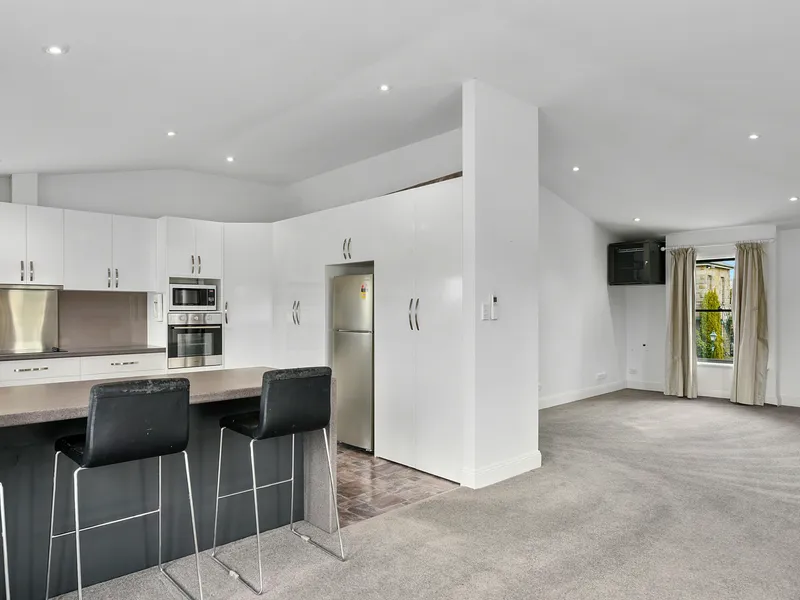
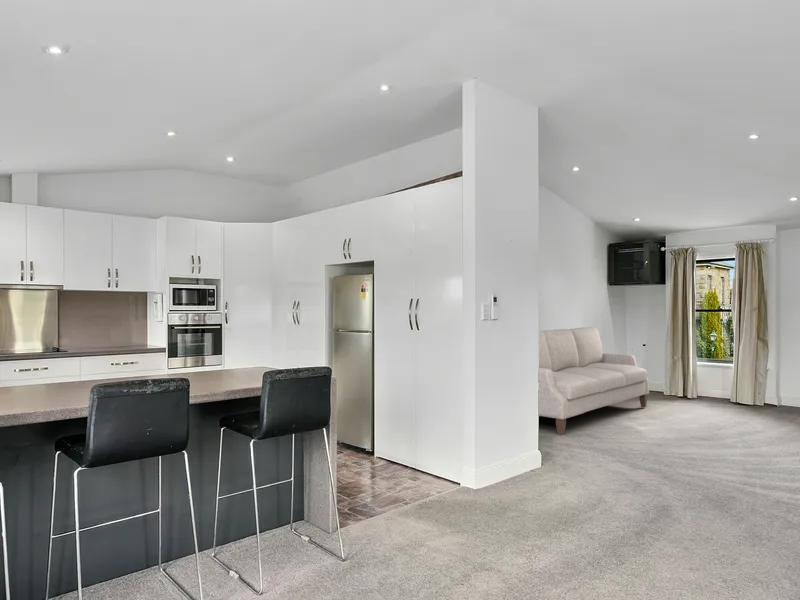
+ sofa (576, 372)
